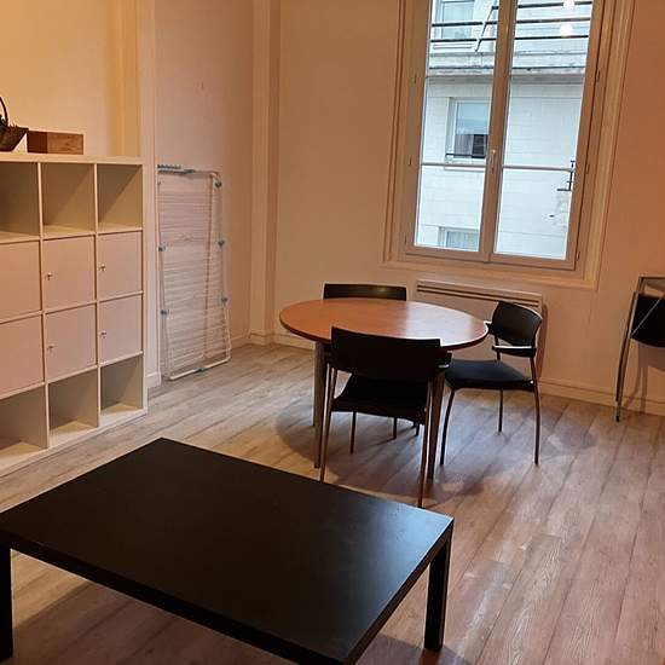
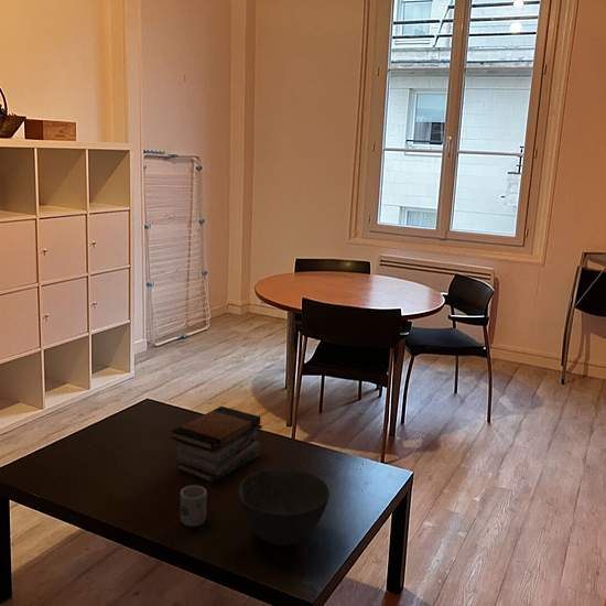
+ bowl (282, 513)
+ mug (195, 500)
+ book stack (217, 443)
